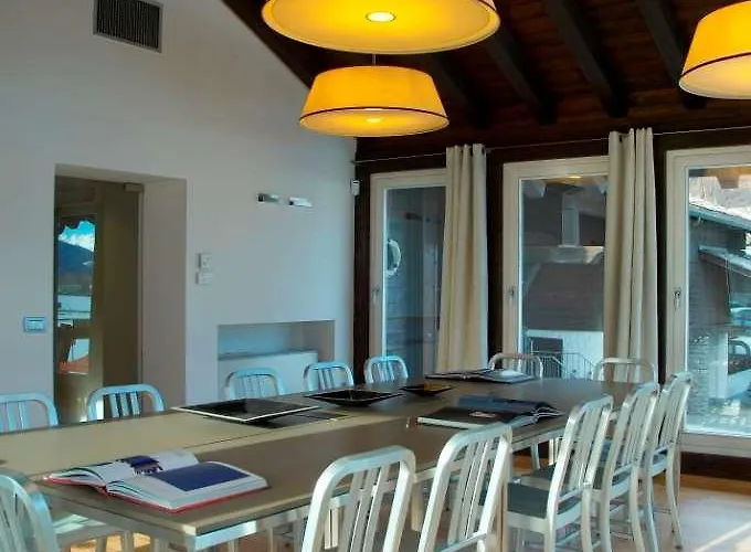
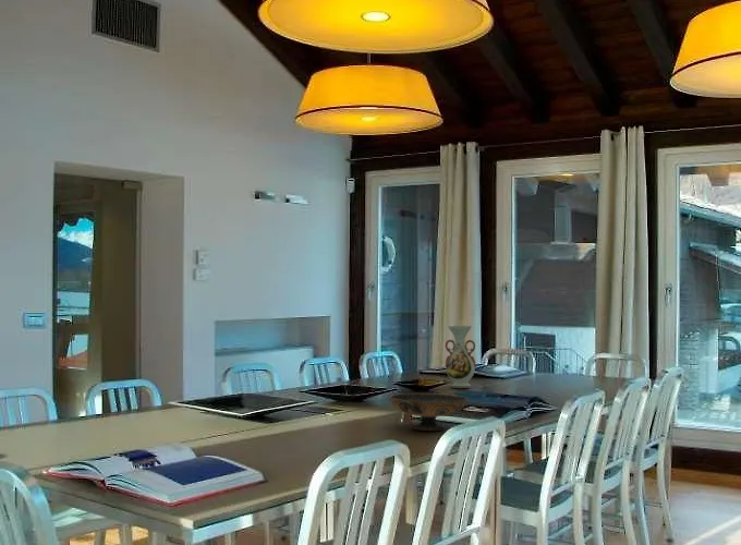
+ vase (460, 356)
+ decorative bowl (428, 412)
